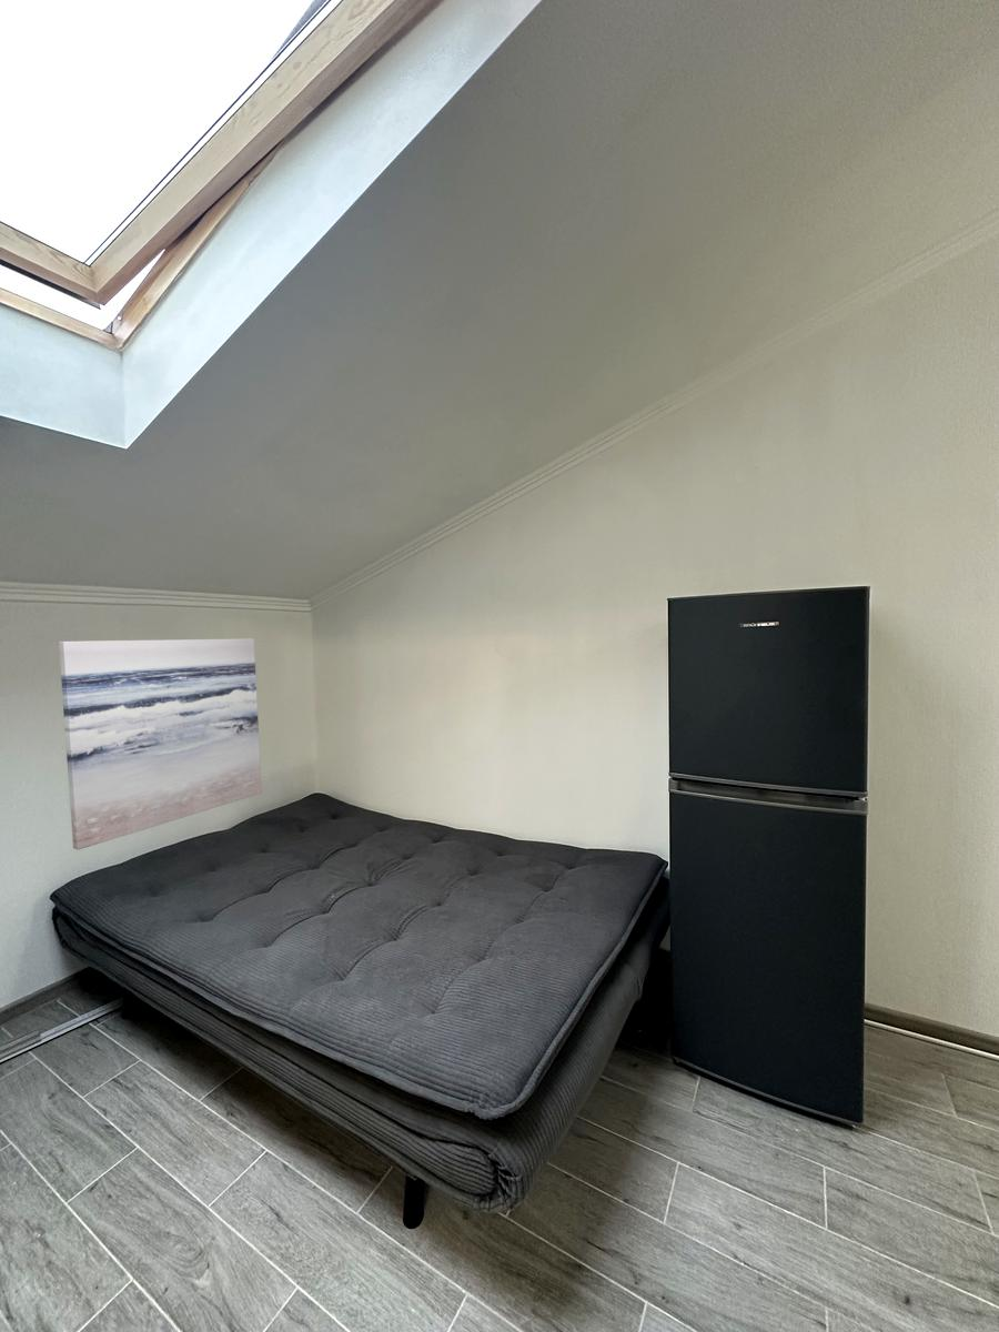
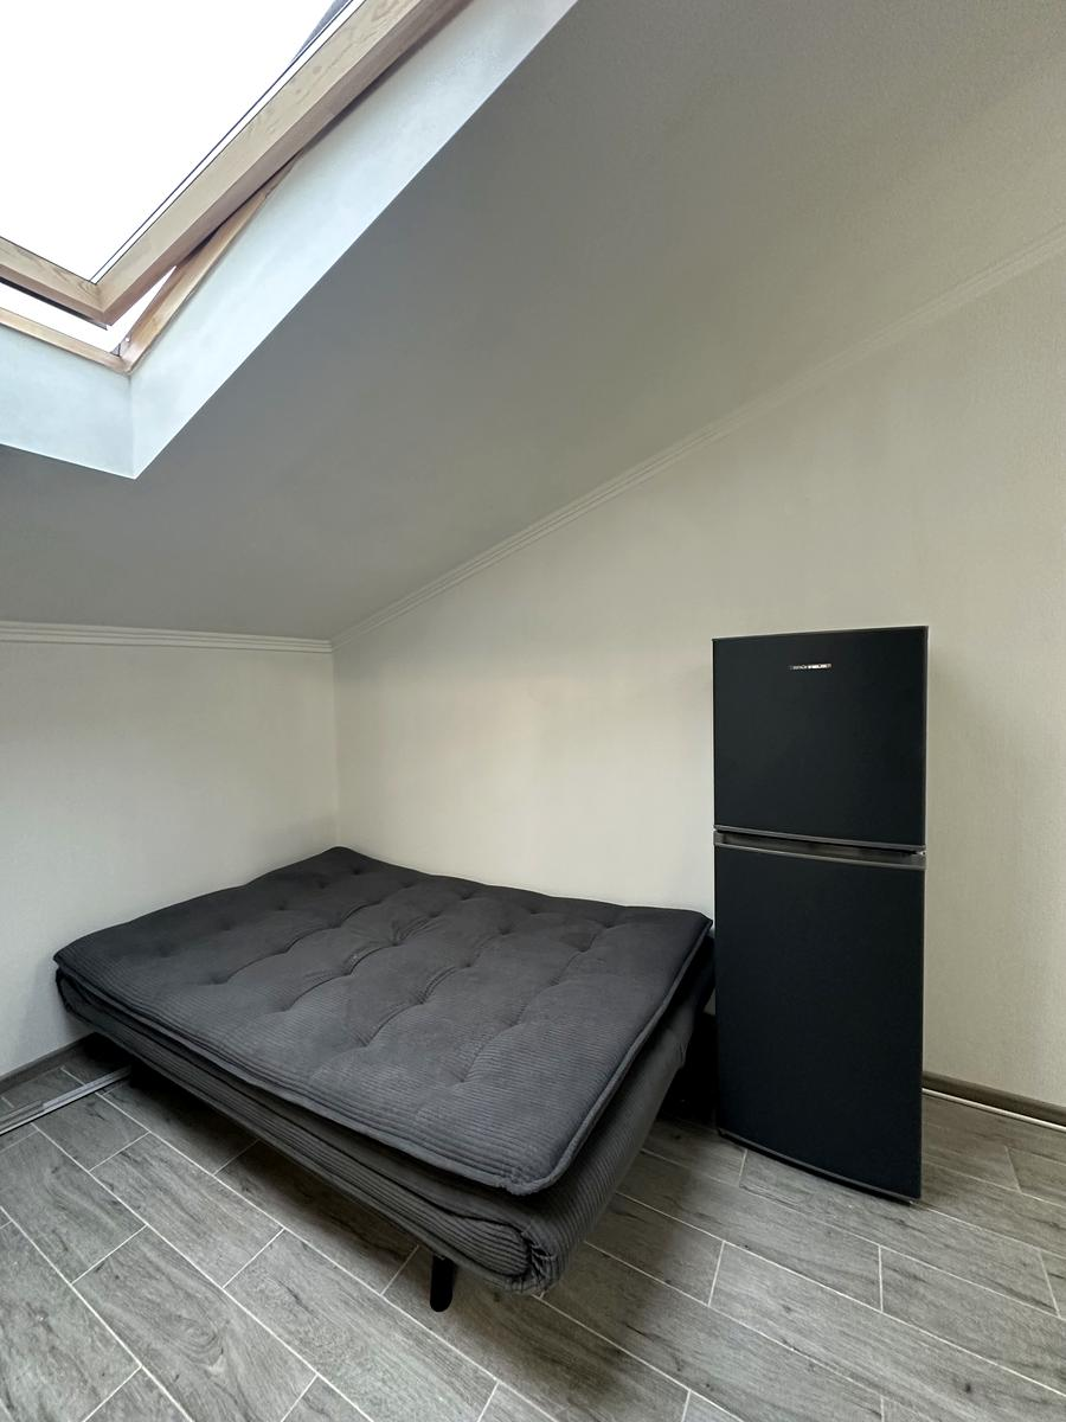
- wall art (173, 728)
